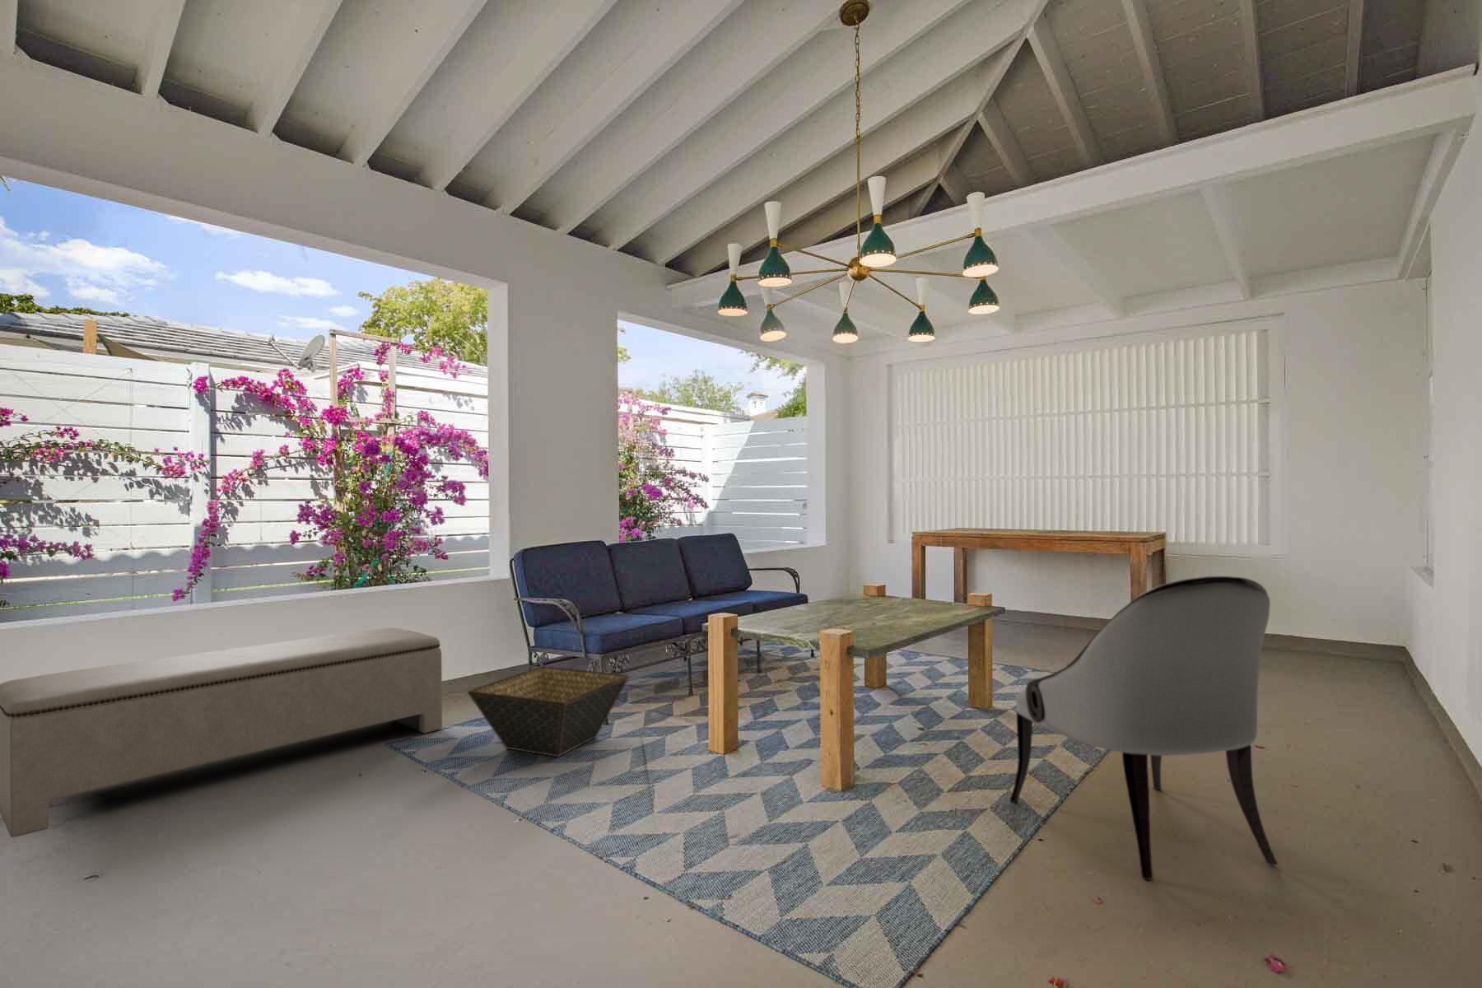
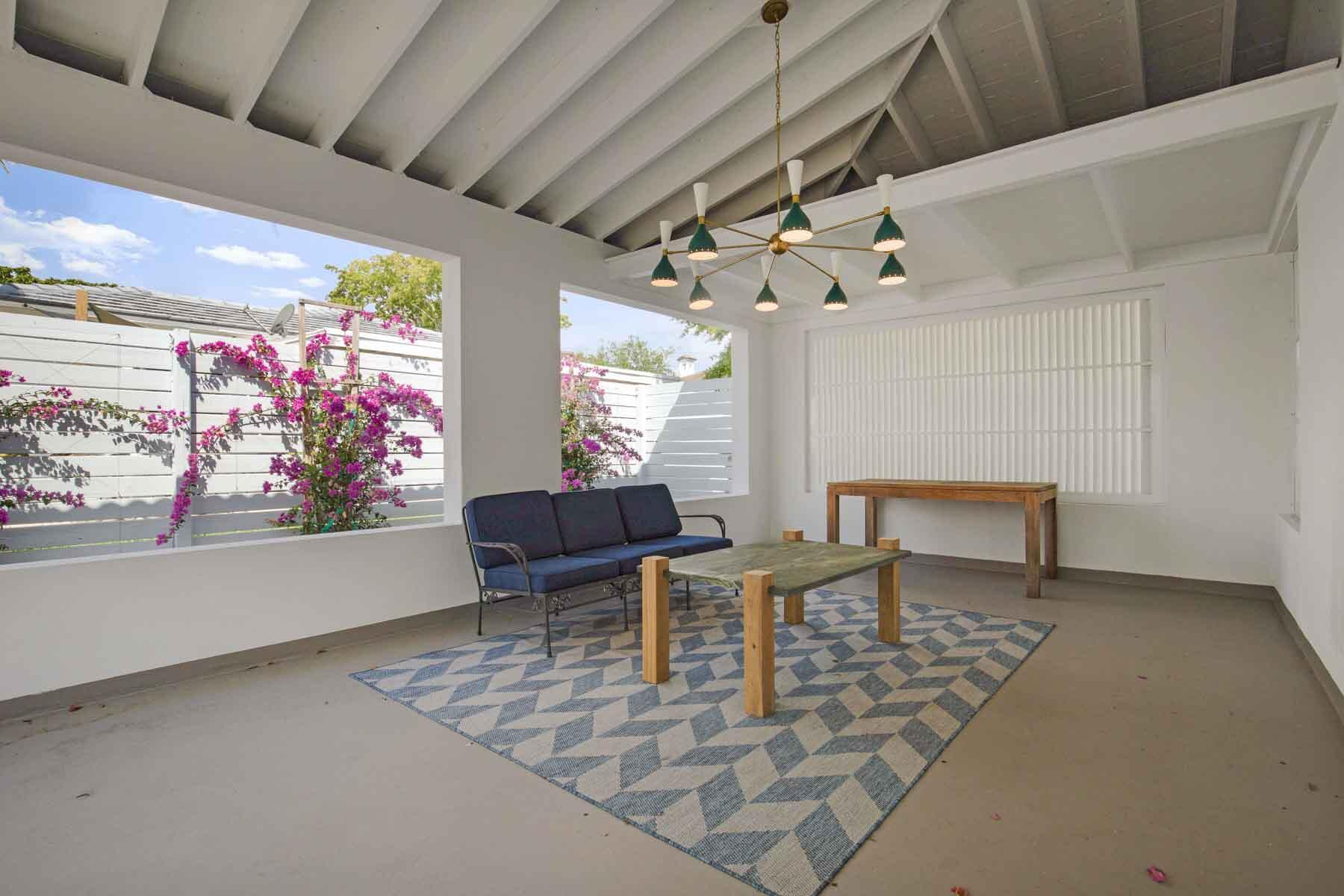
- bench (247, 707)
- armchair (1143, 699)
- basket (551, 712)
